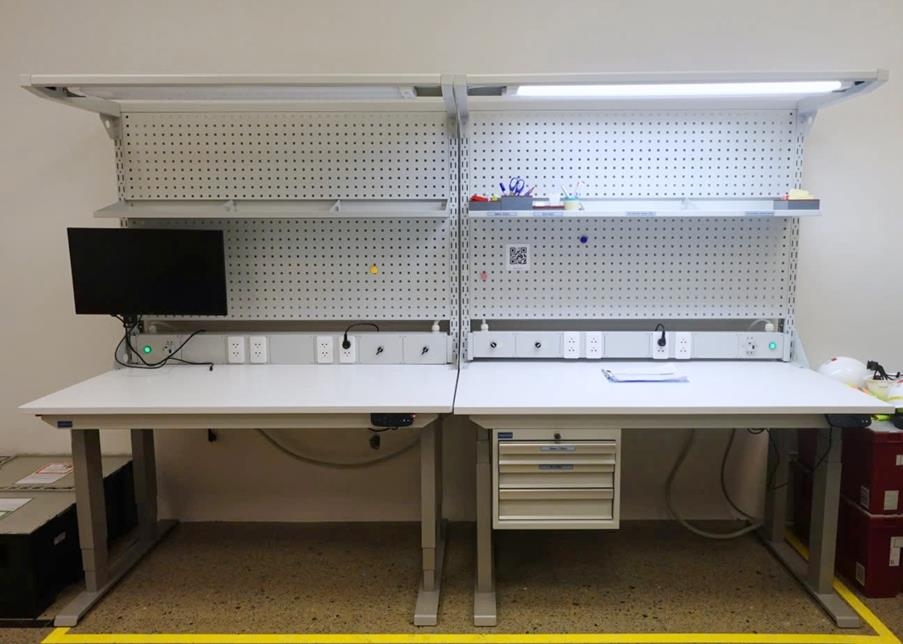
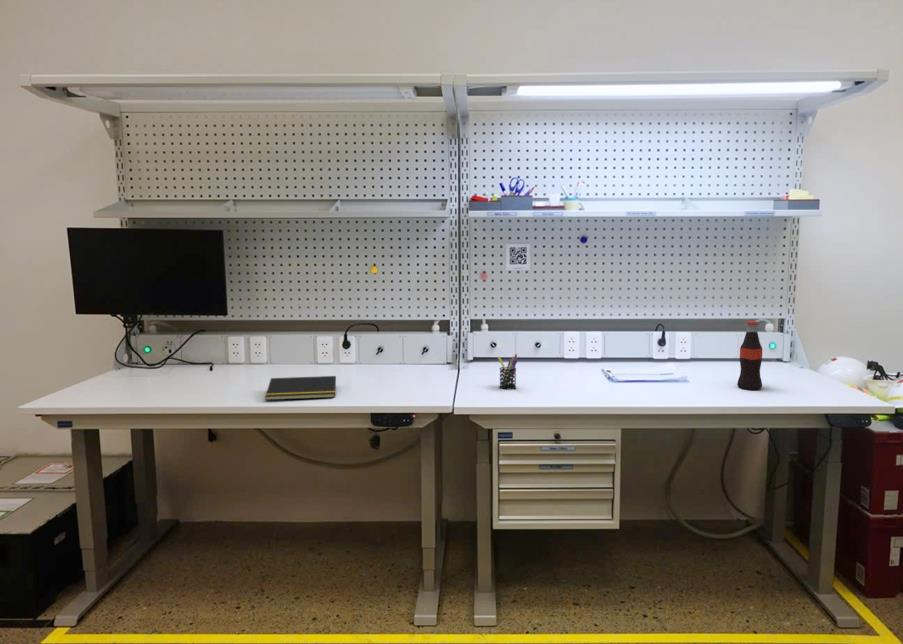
+ notepad (302, 387)
+ bottle (750, 354)
+ pen holder (509, 370)
